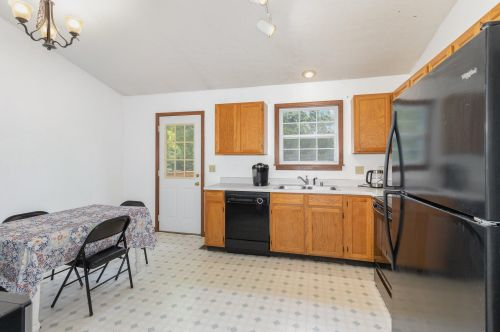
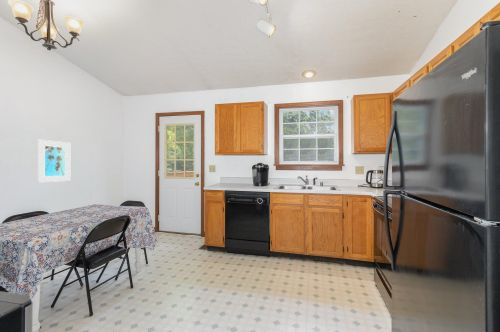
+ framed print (55, 161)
